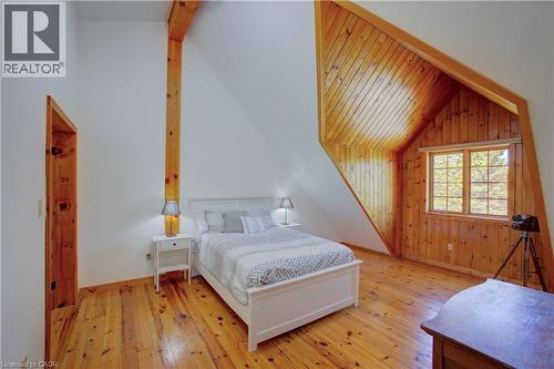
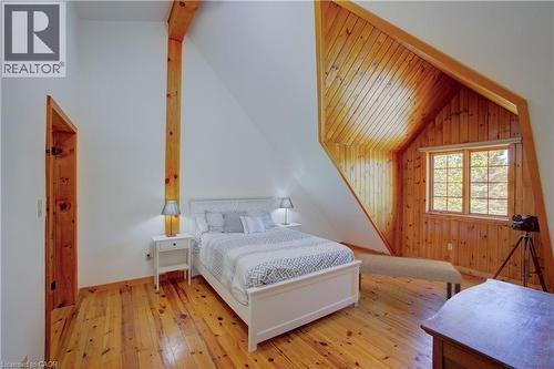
+ bench (402, 276)
